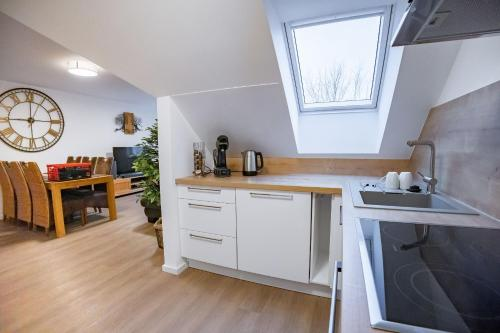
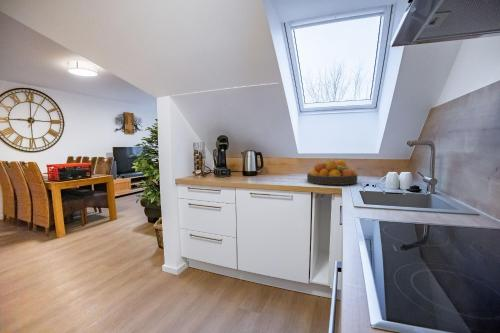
+ fruit bowl (331, 170)
